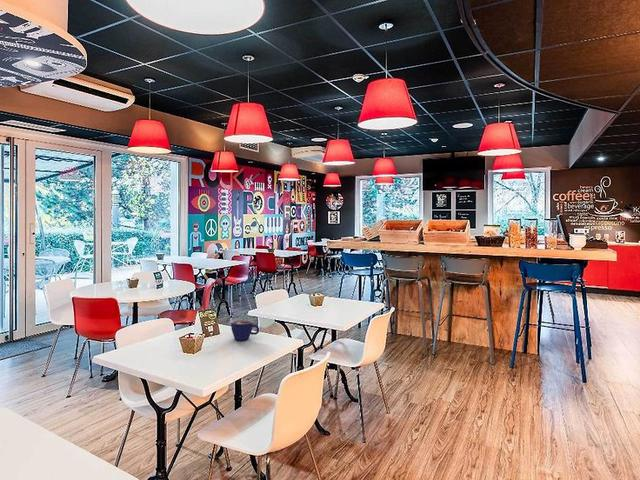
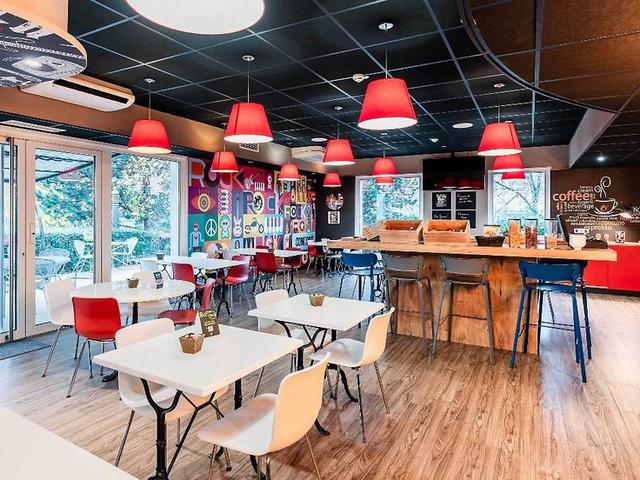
- cup (245, 330)
